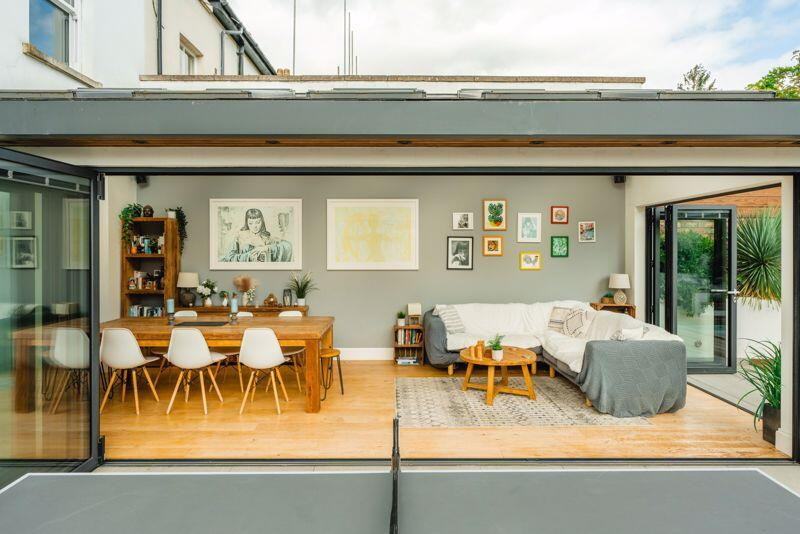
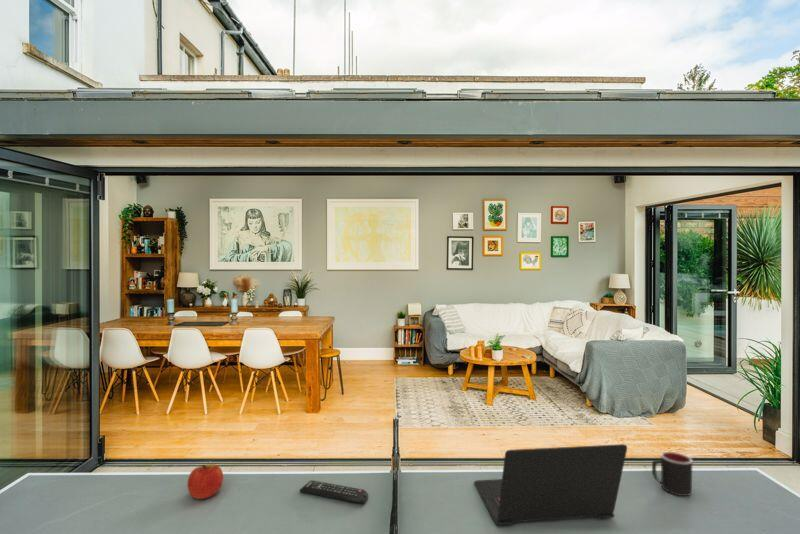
+ laptop (543, 466)
+ remote control (333, 491)
+ apple (205, 479)
+ mug (671, 473)
